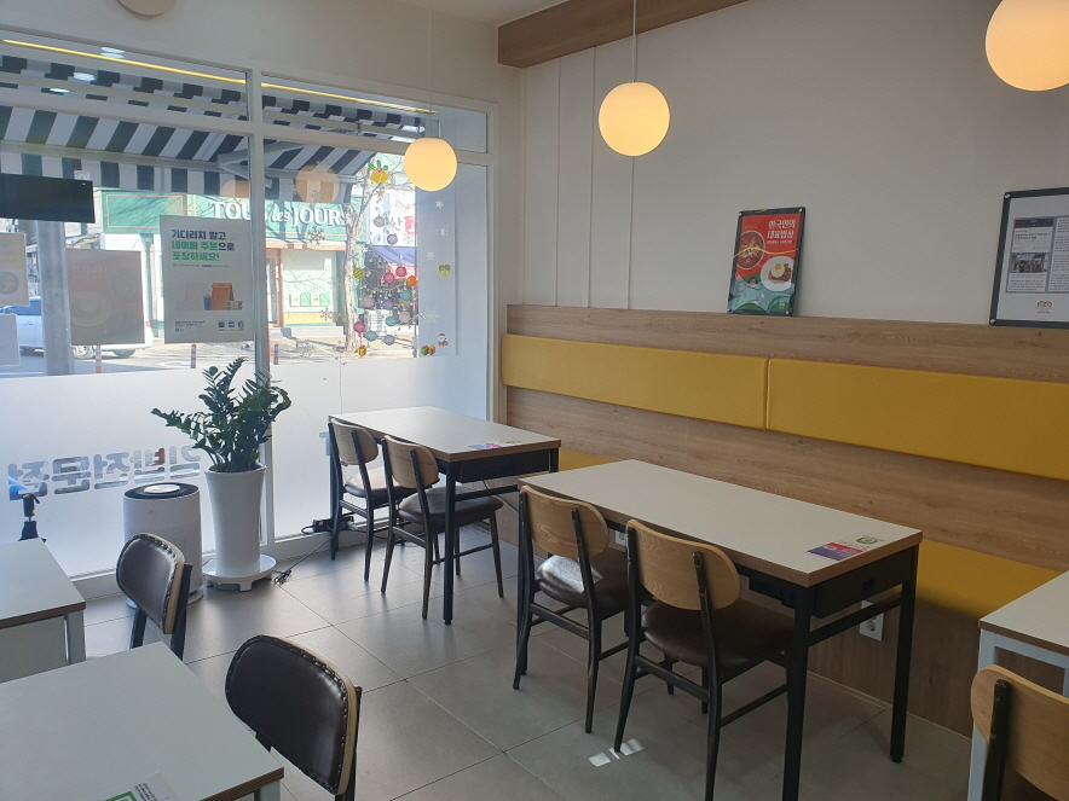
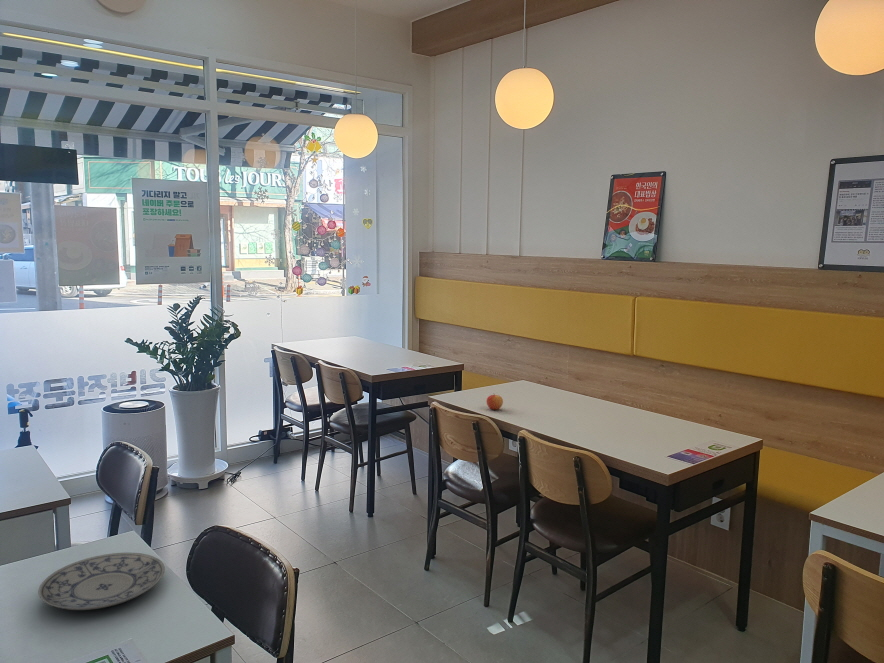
+ apple (494, 400)
+ plate (104, 583)
